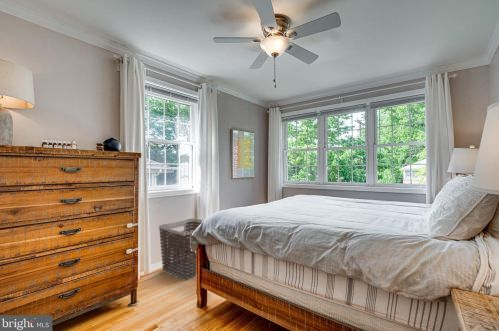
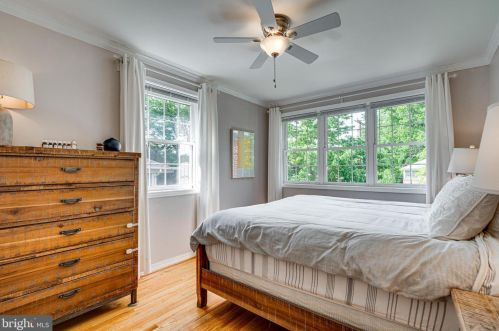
- clothes hamper (189, 246)
